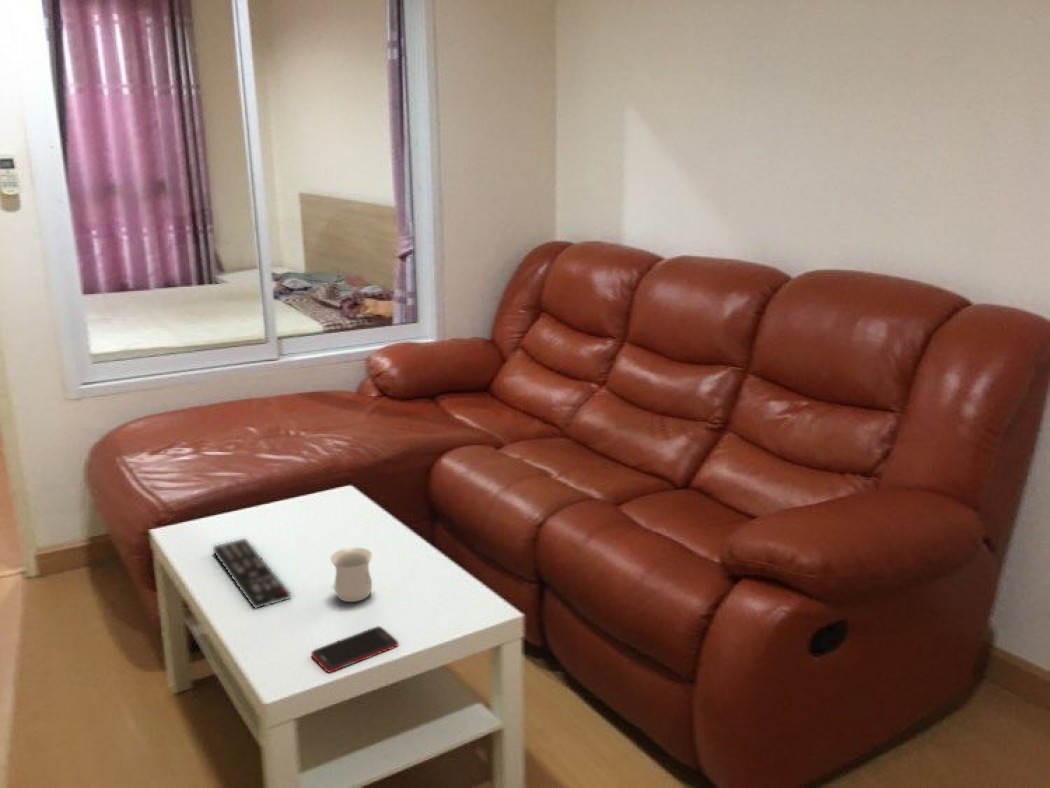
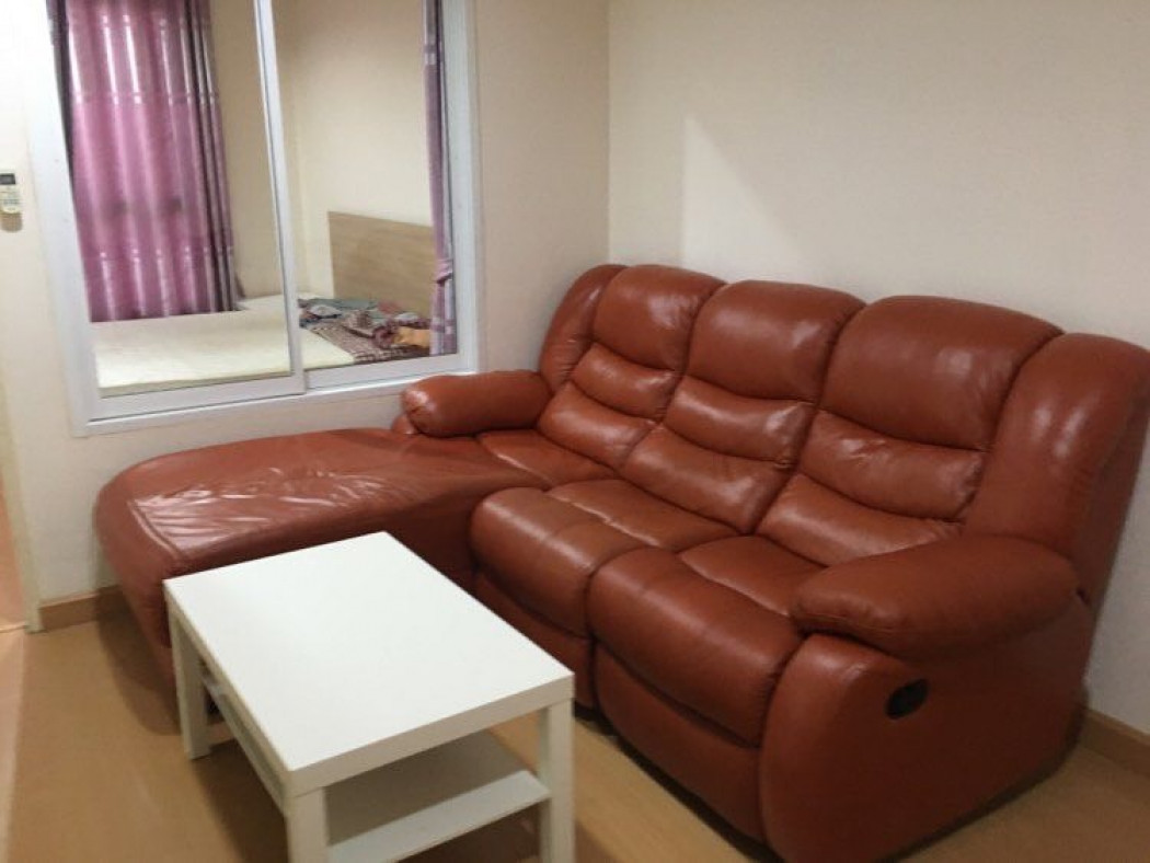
- mug (349, 573)
- cell phone (355, 649)
- remote control (250, 570)
